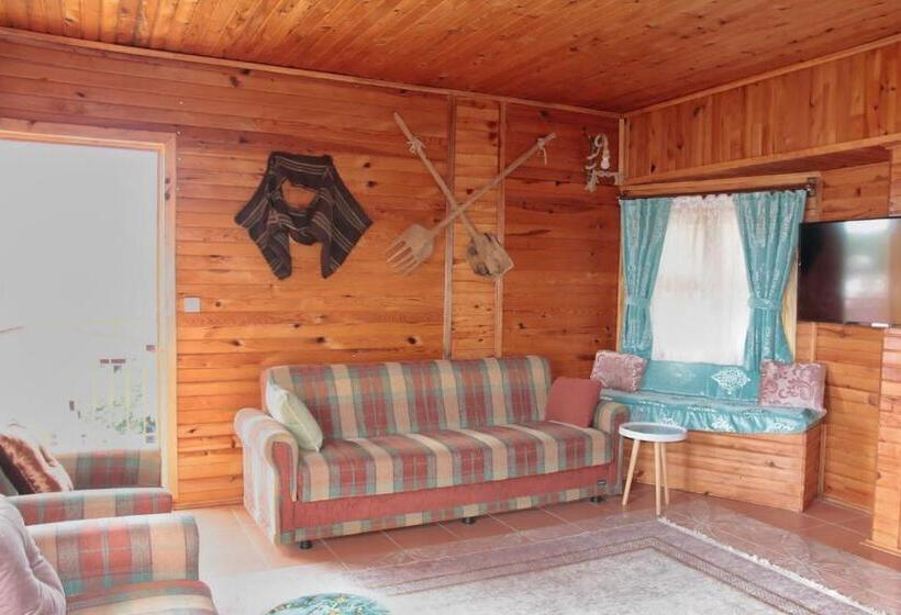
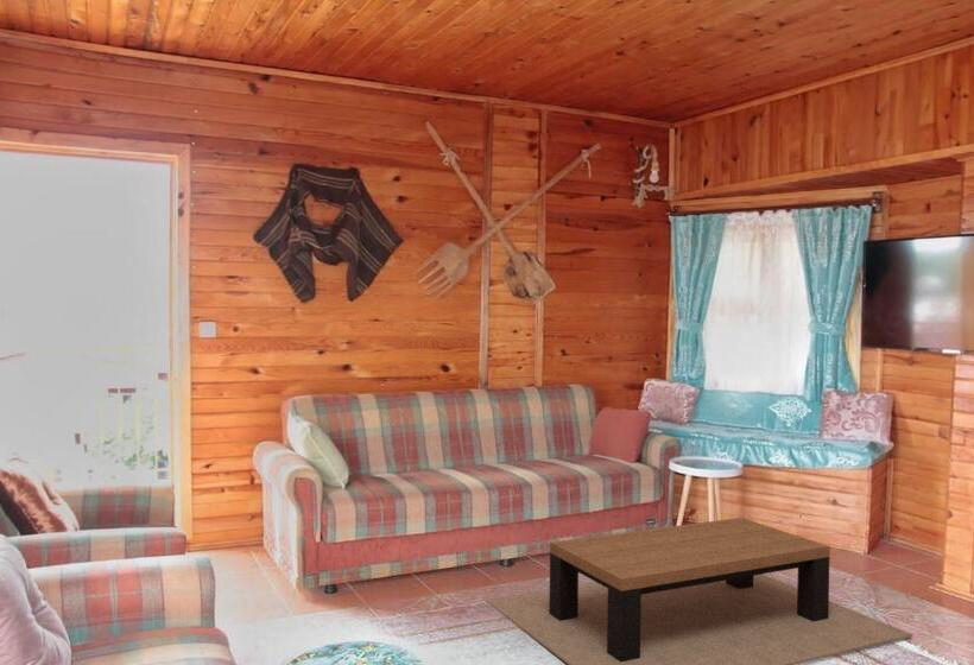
+ coffee table (688, 581)
